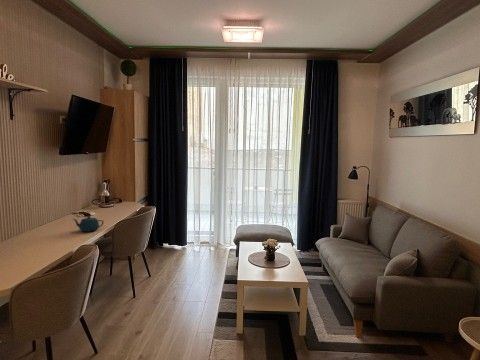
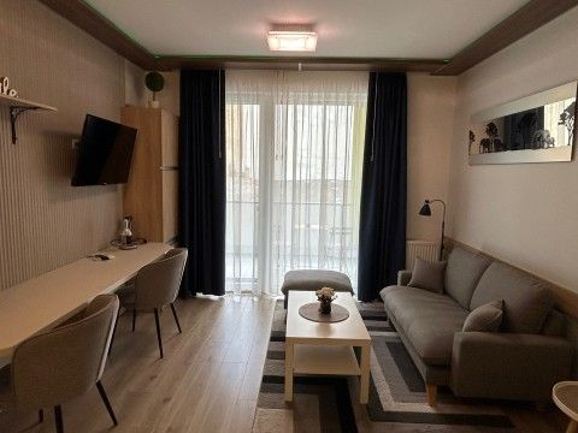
- teapot (88, 223)
